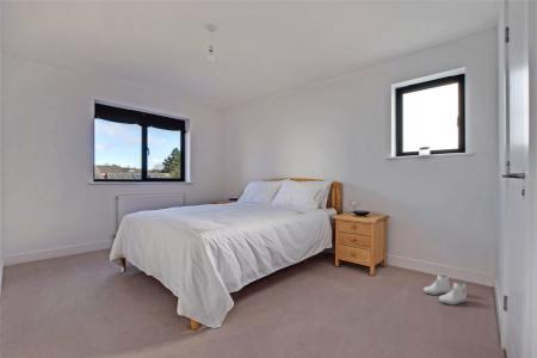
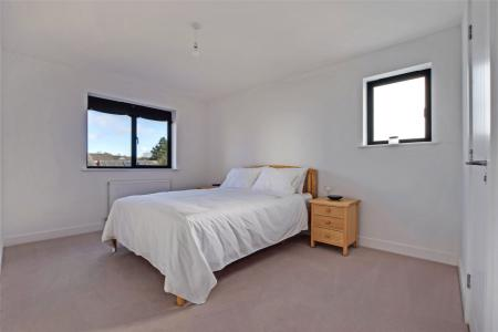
- boots (444, 288)
